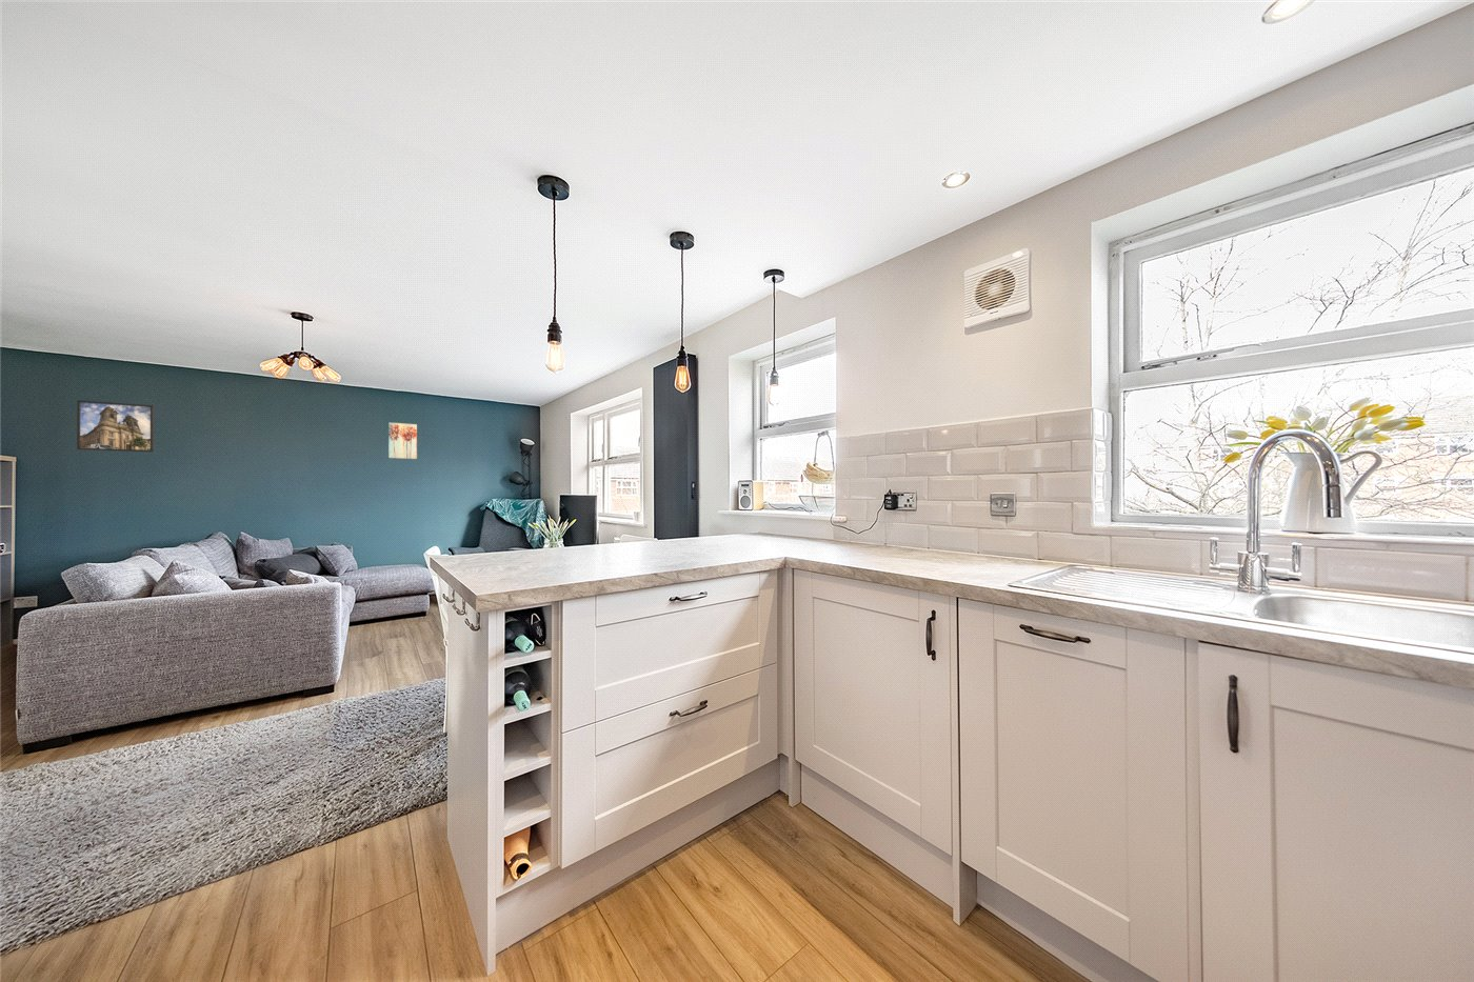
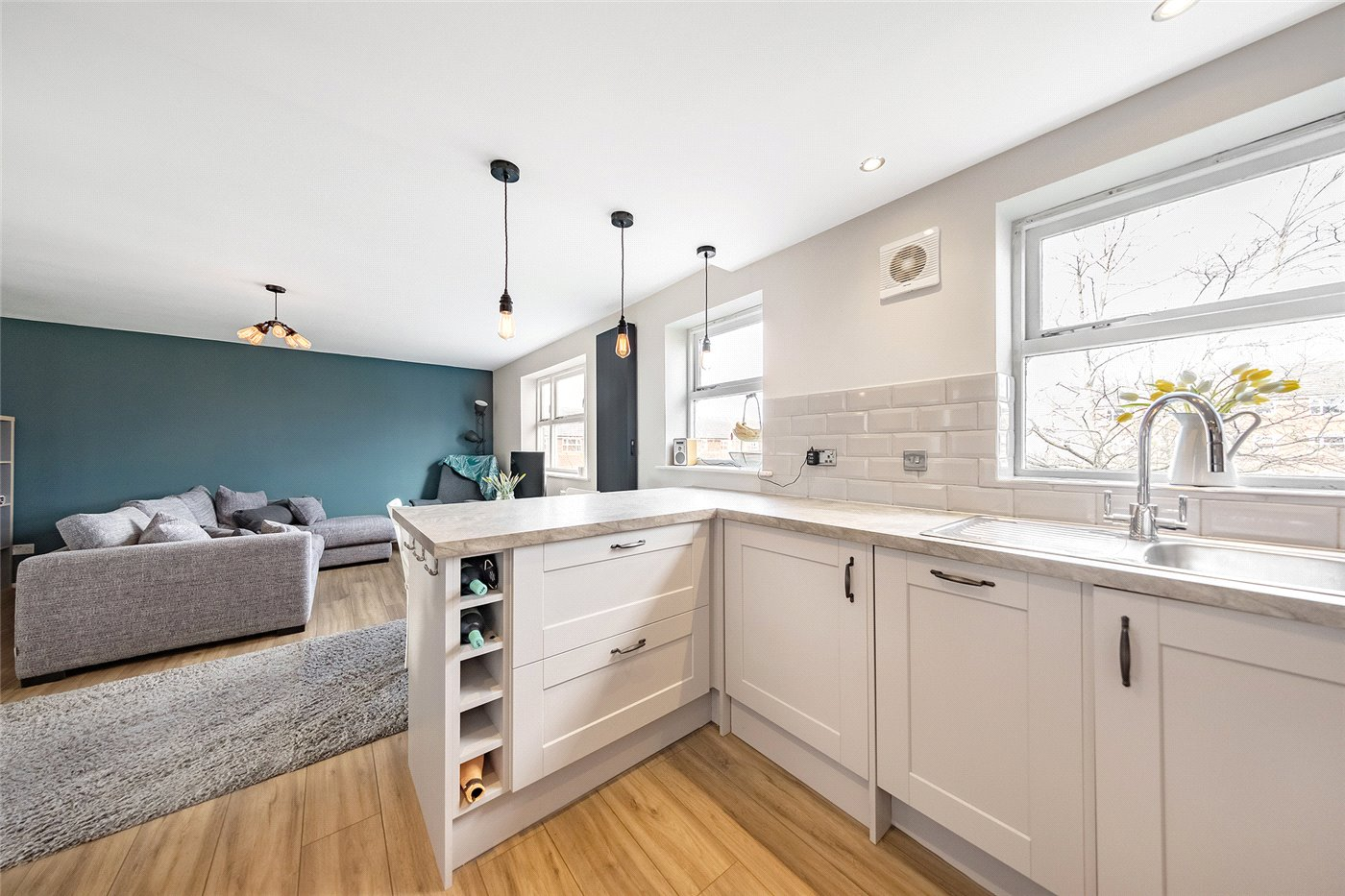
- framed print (116, 426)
- wall art (402, 441)
